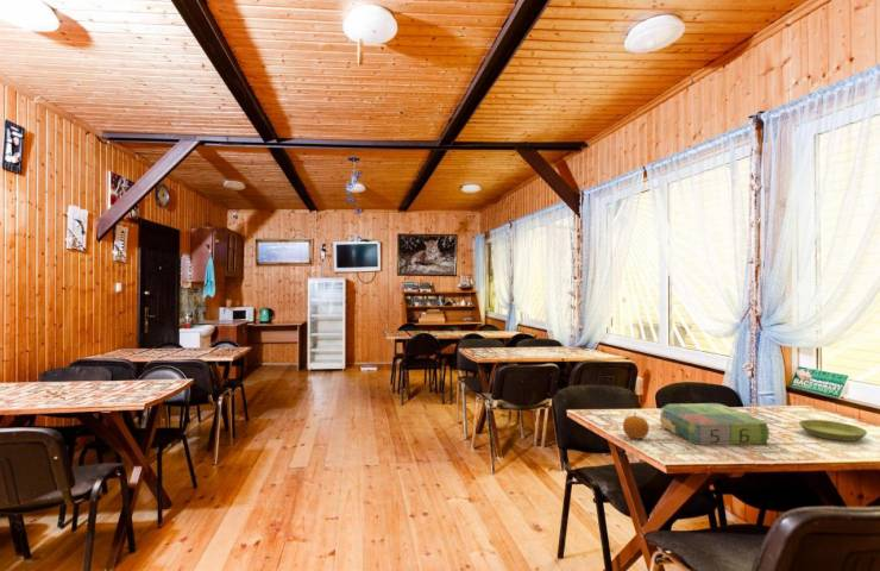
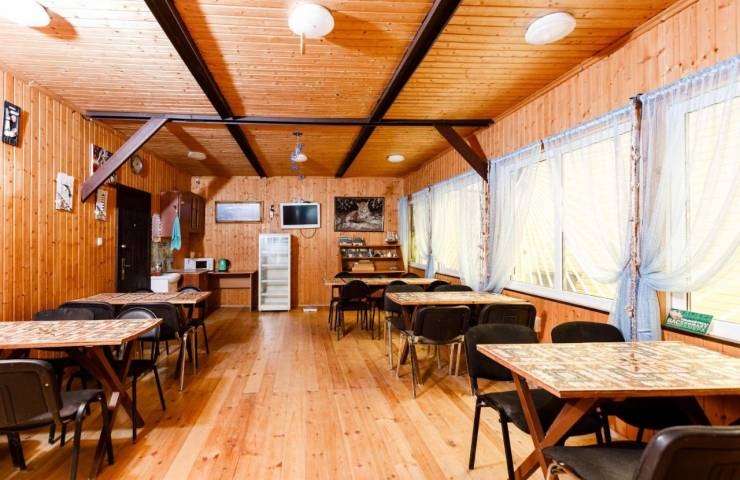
- fruit (635, 423)
- saucer (831, 431)
- board game (708, 421)
